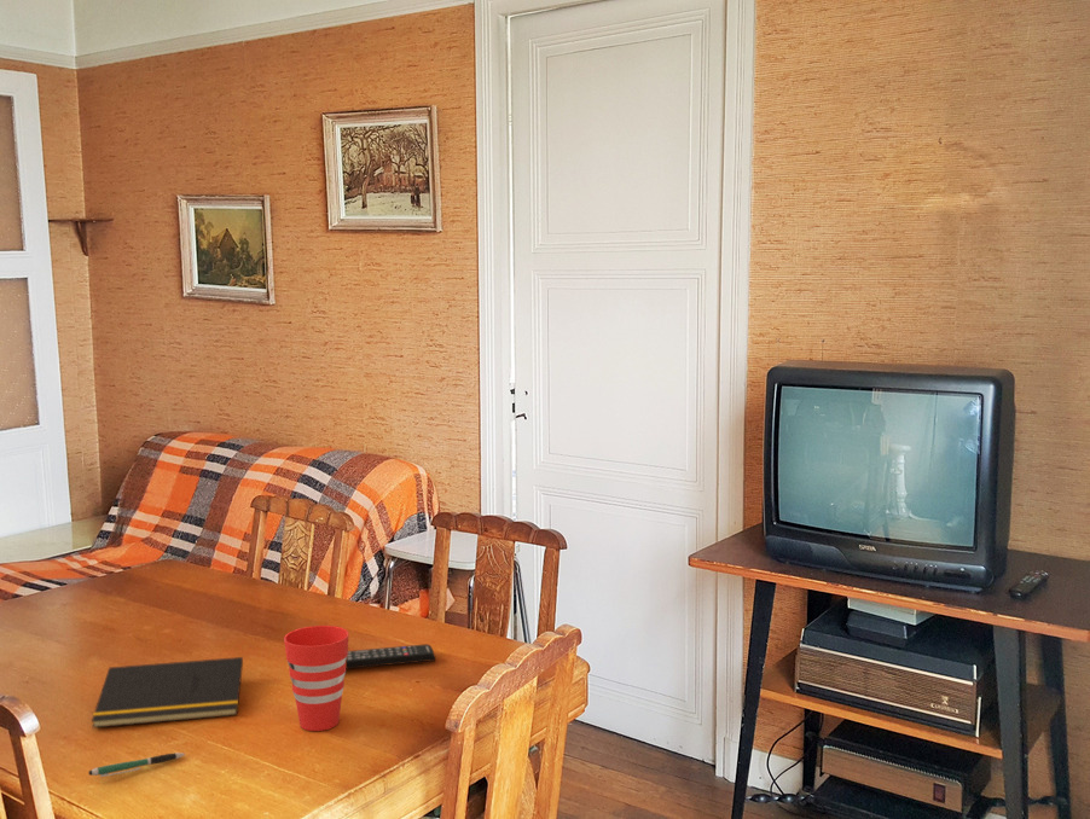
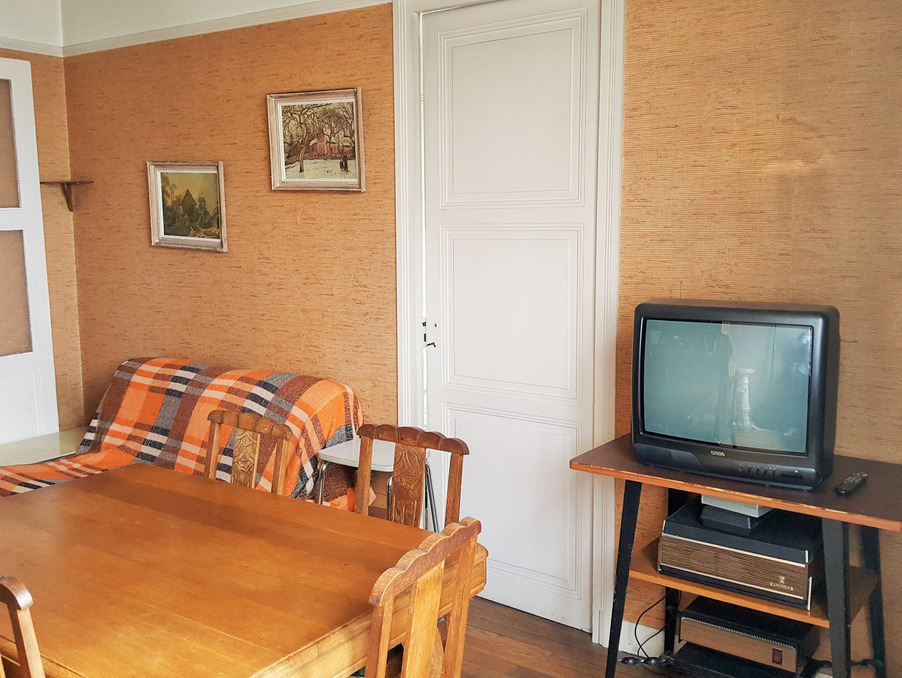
- remote control (373, 658)
- notepad (170, 690)
- cup (318, 679)
- pen (138, 762)
